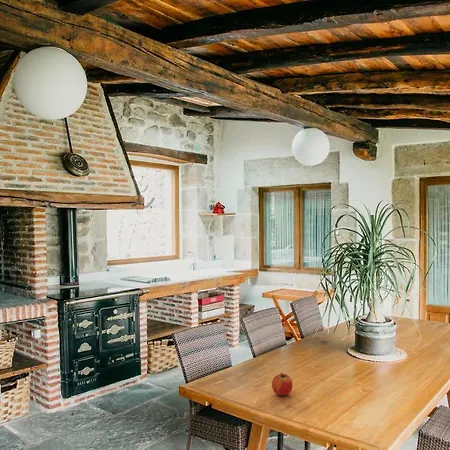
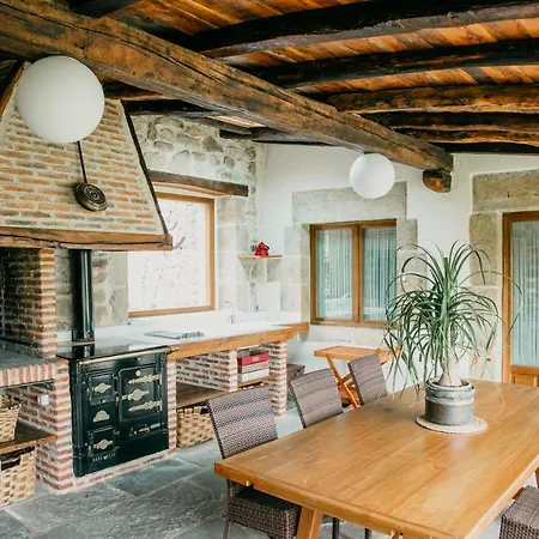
- apple (282, 383)
